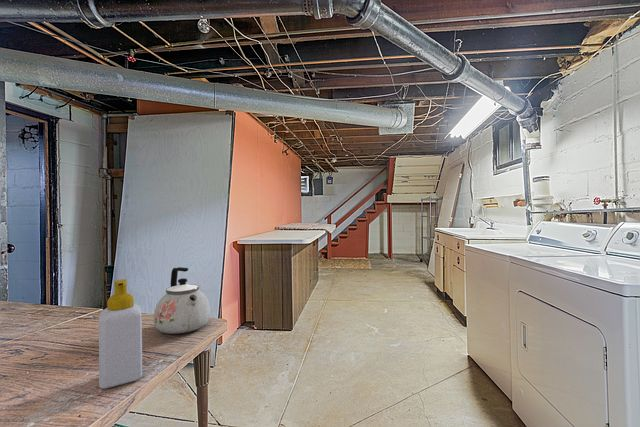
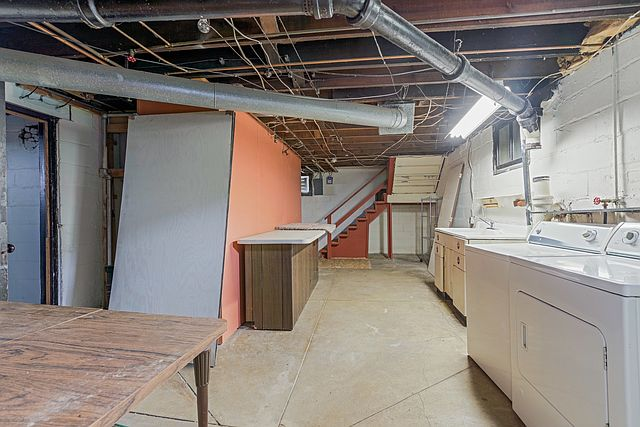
- soap bottle (120, 329)
- kettle (183, 297)
